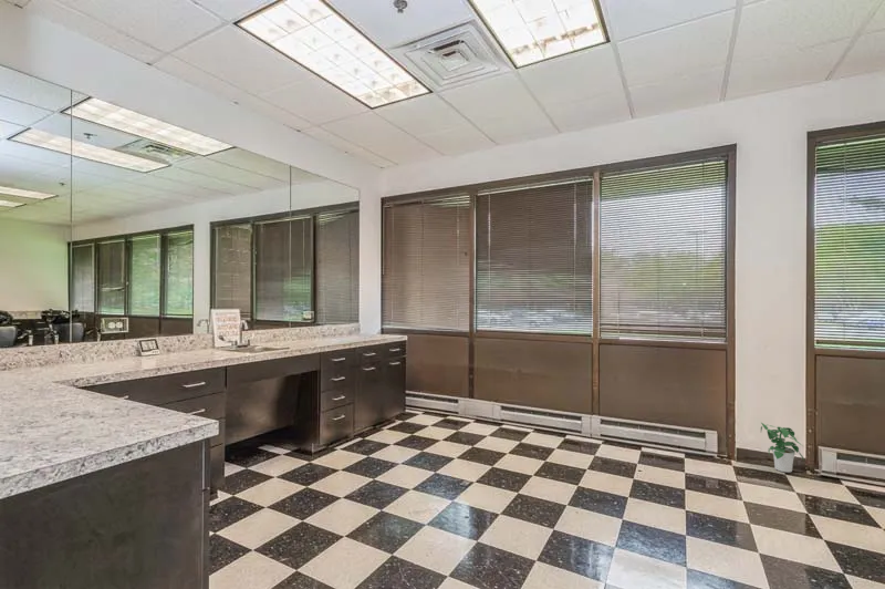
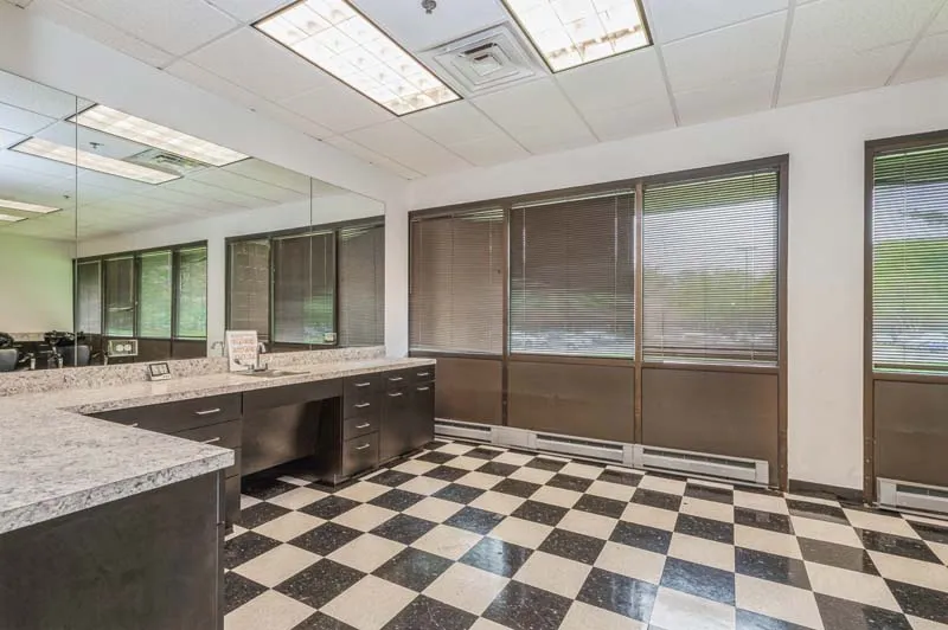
- potted plant (781, 447)
